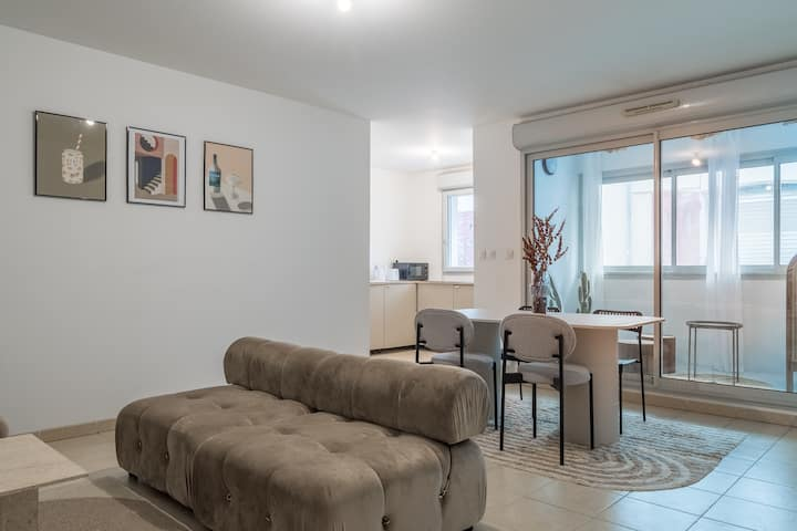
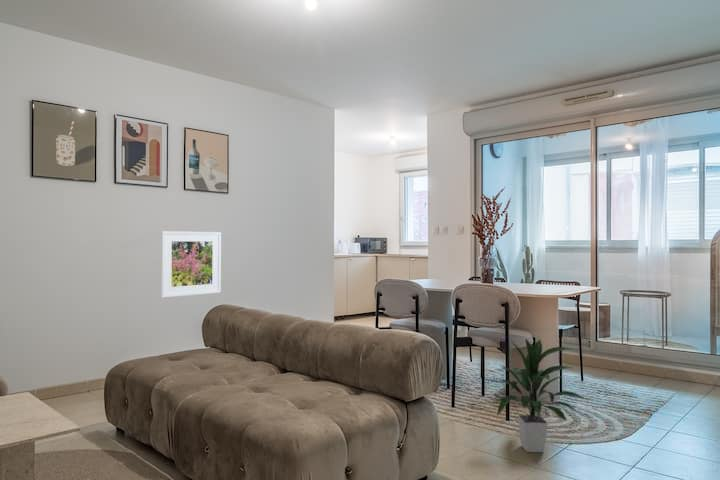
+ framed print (192, 263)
+ indoor plant (534, 391)
